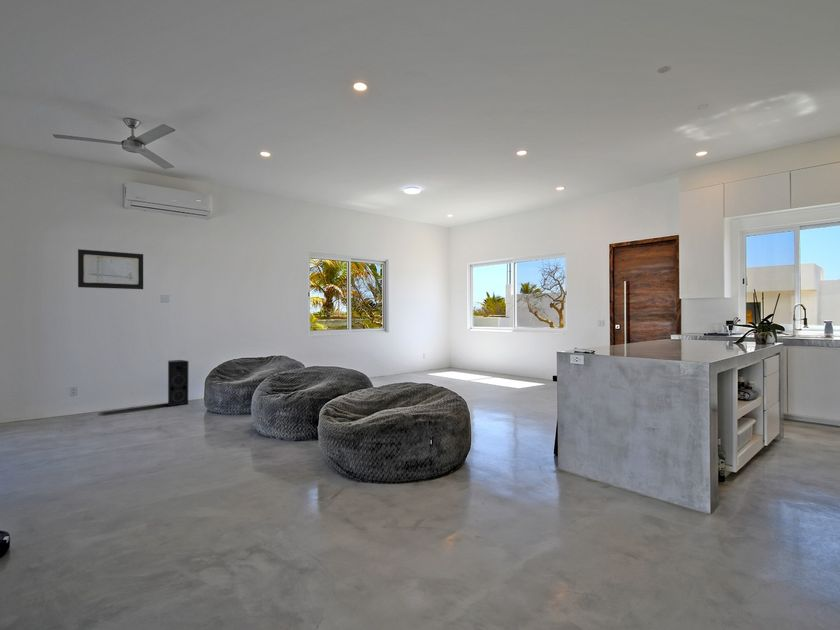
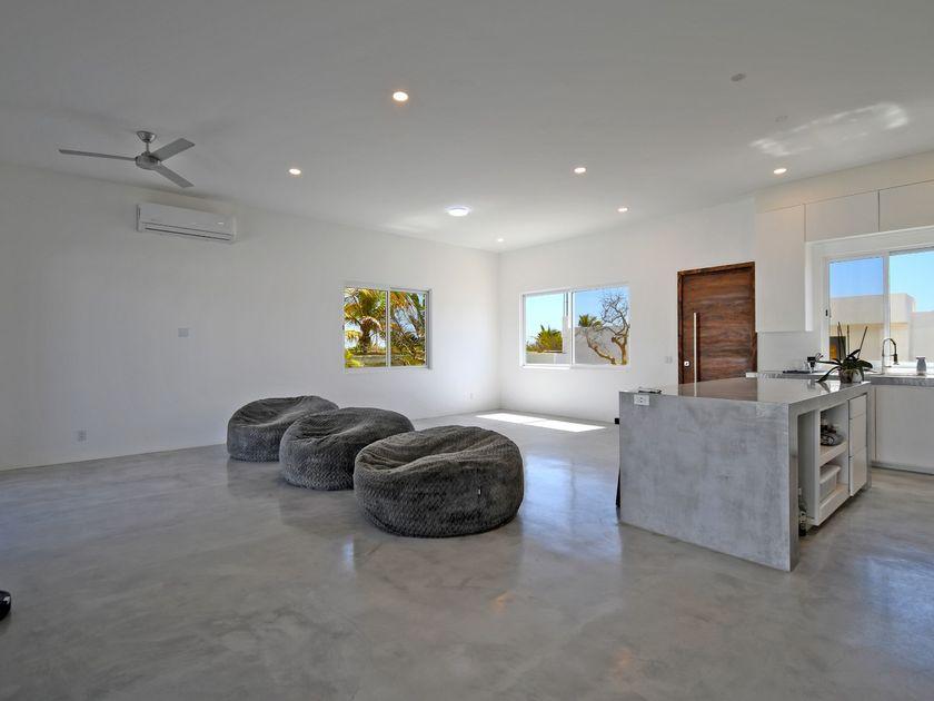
- speaker (176, 382)
- wall art (111, 270)
